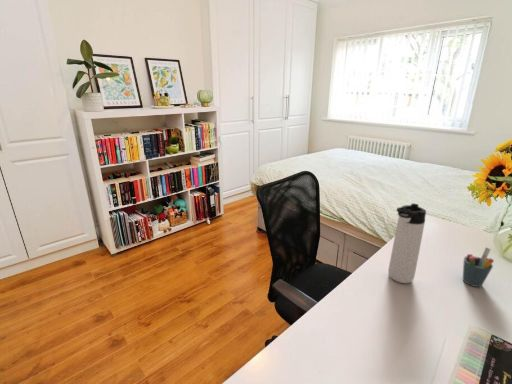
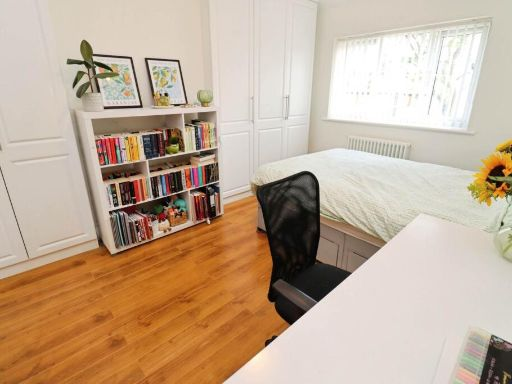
- pen holder (477, 266)
- thermos bottle (404, 244)
